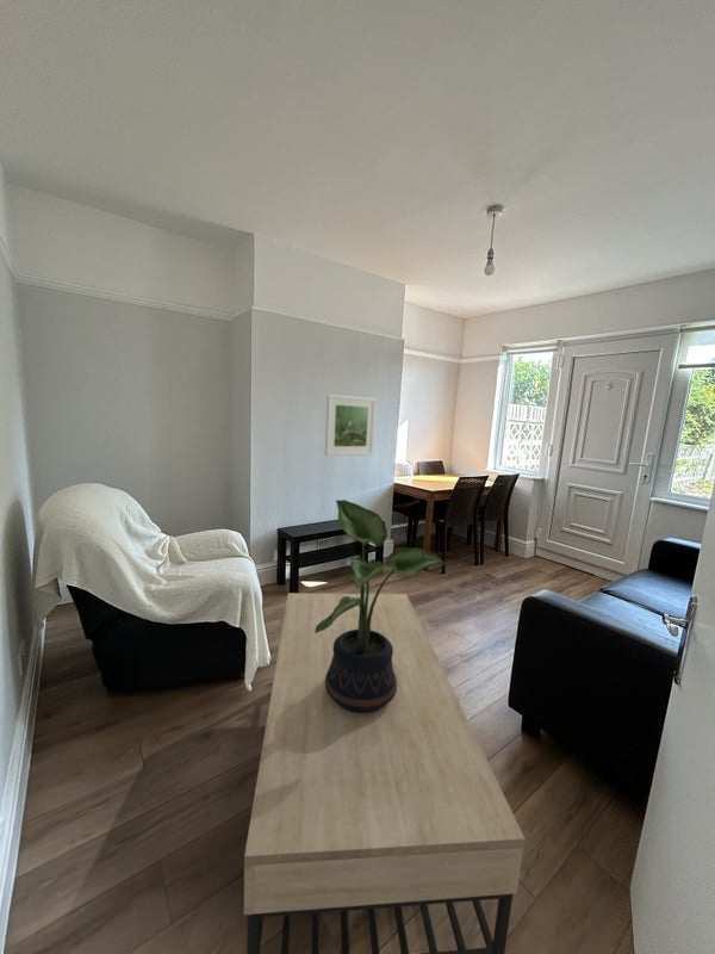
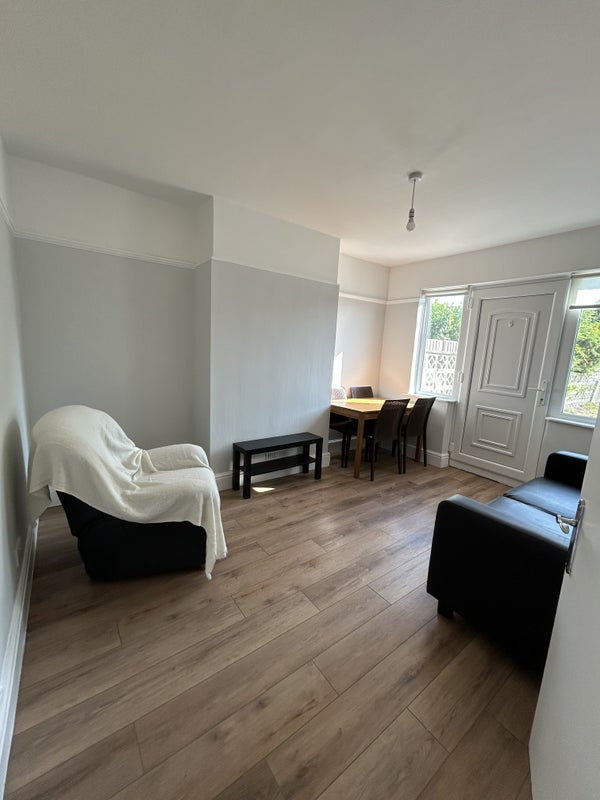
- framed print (350, 426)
- potted plant (374, 603)
- coffee table (356, 729)
